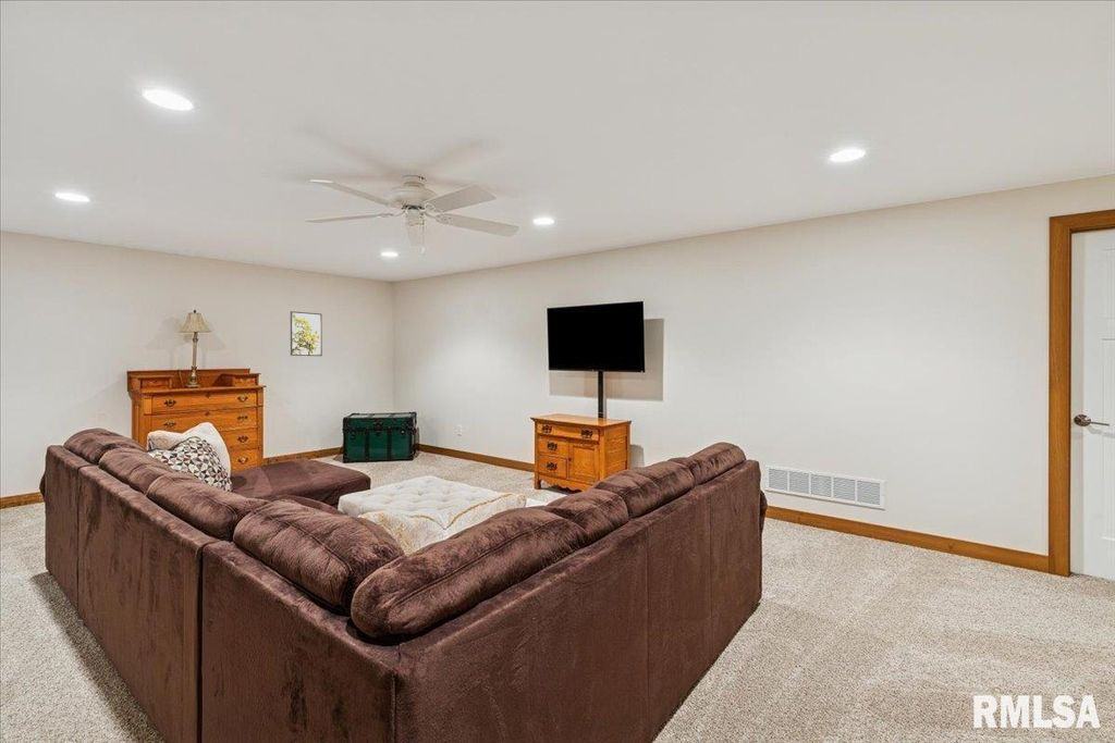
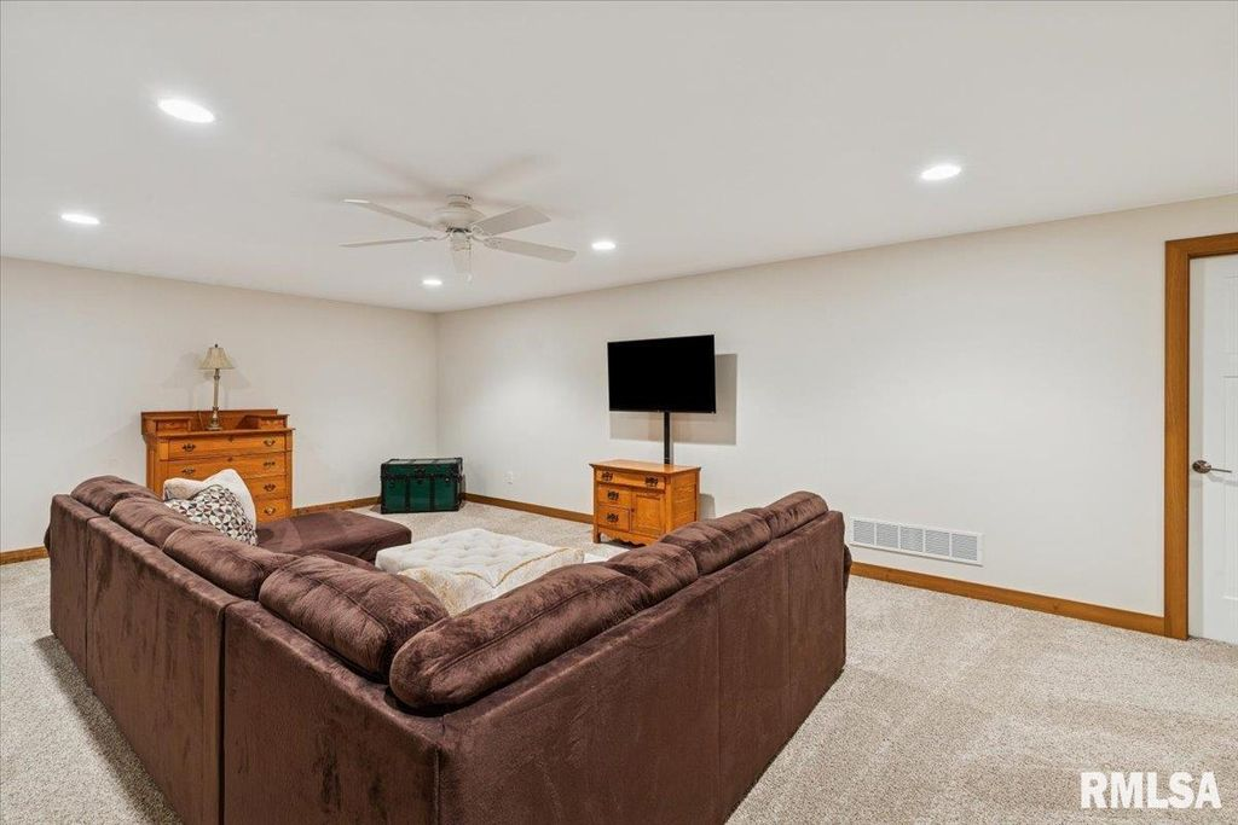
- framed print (306, 334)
